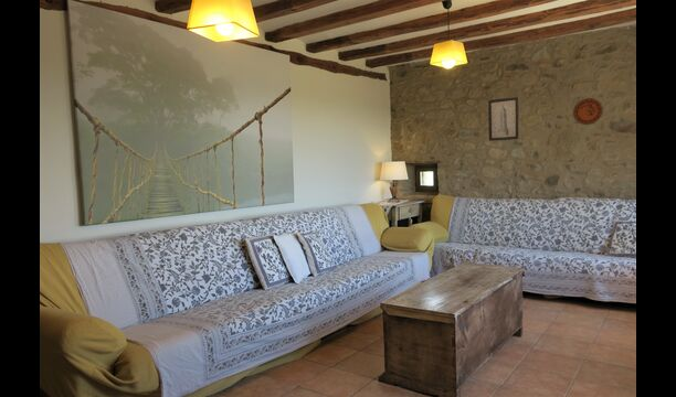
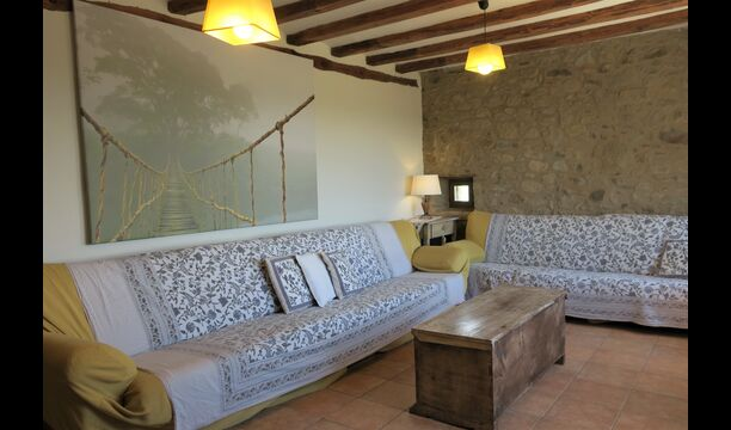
- wall art (503, 119)
- decorative plate (588, 111)
